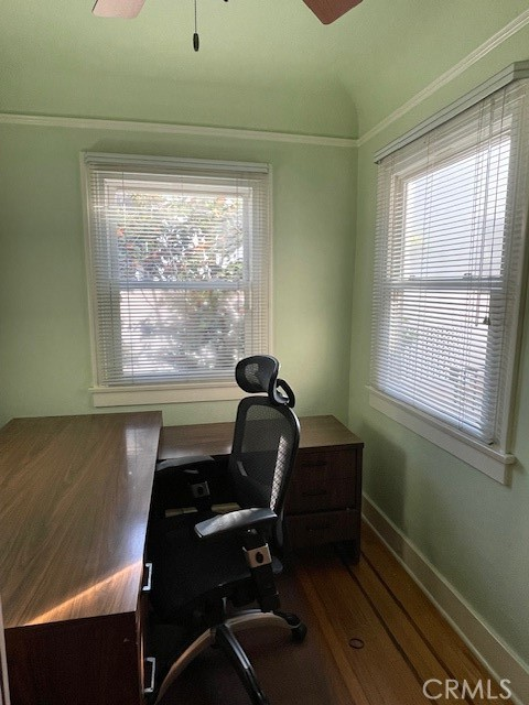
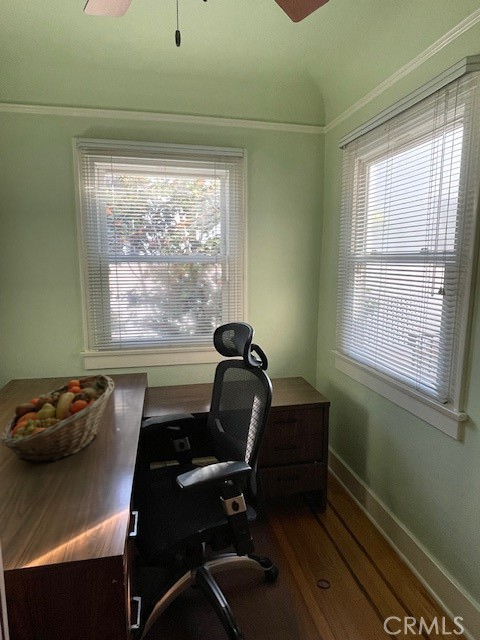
+ fruit basket (62, 413)
